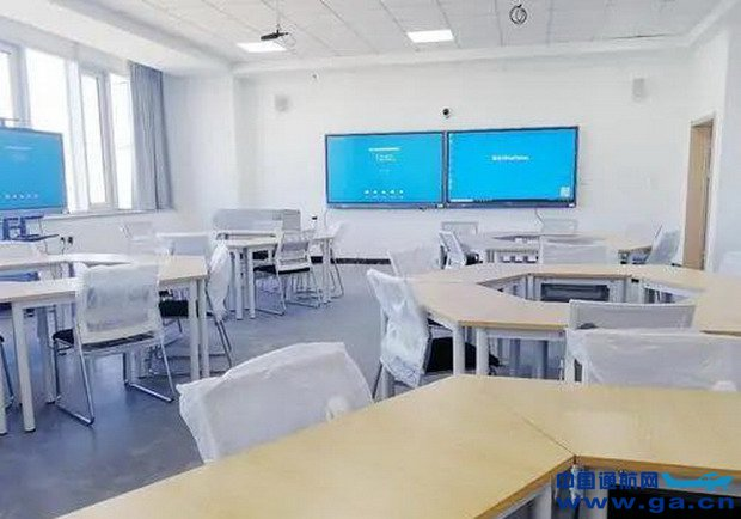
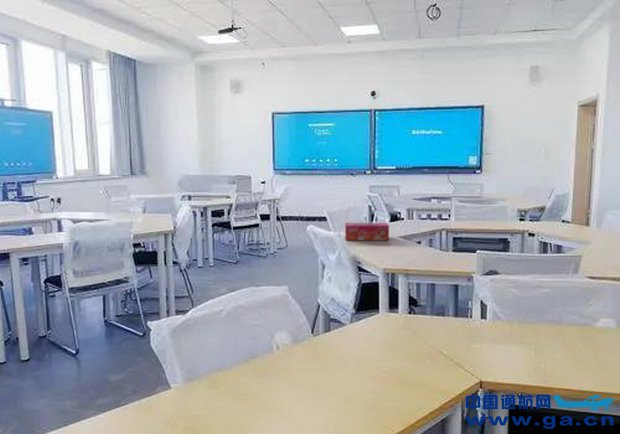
+ tissue box (366, 231)
